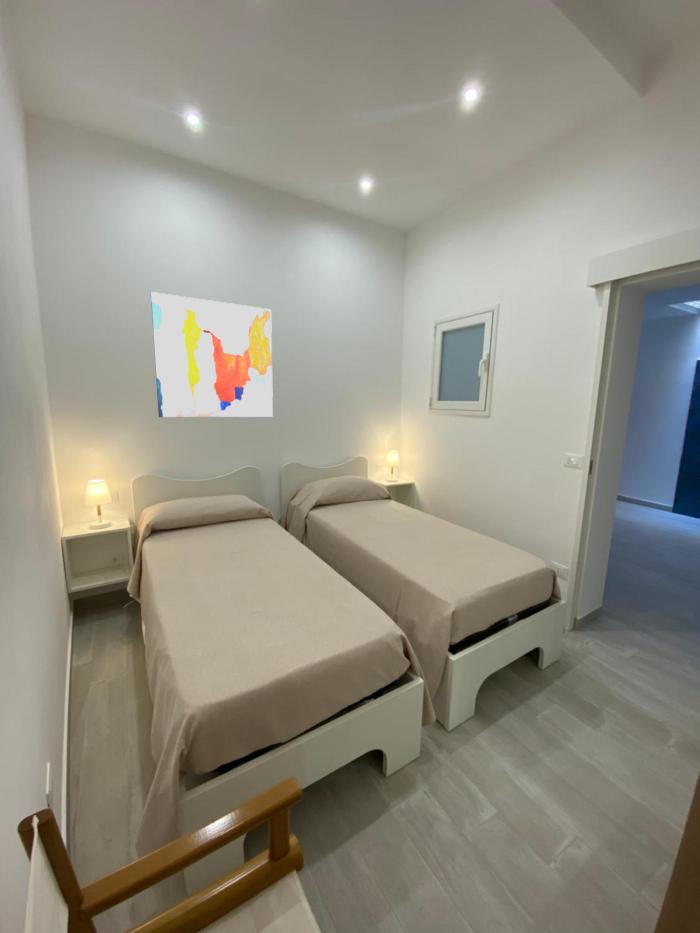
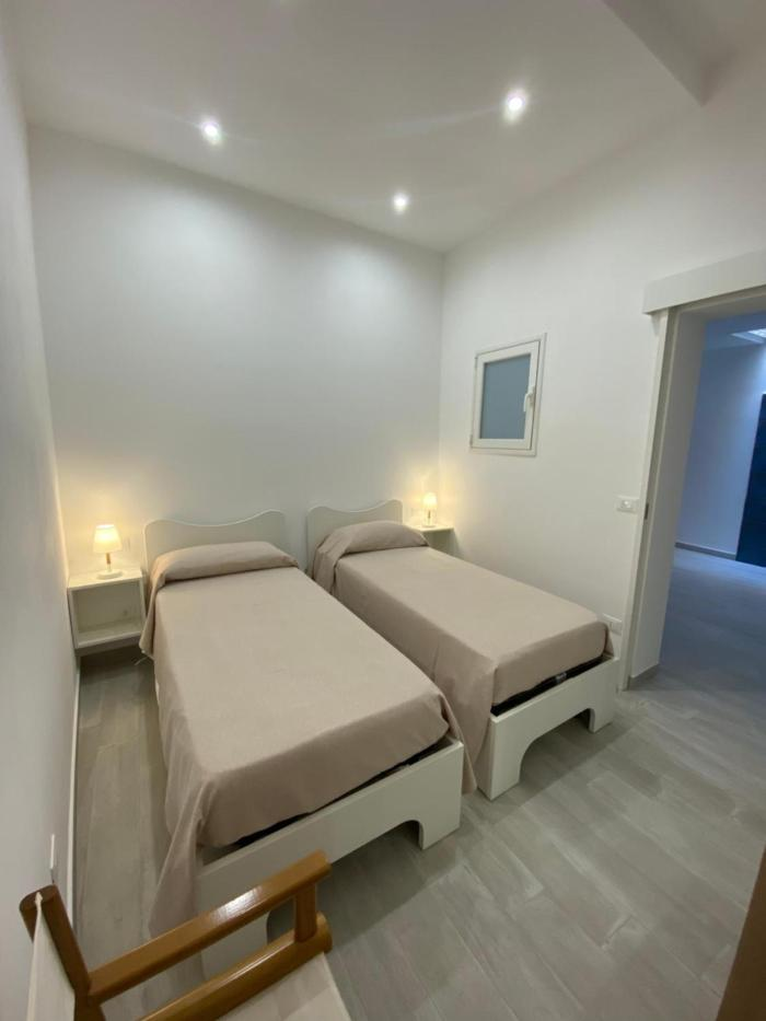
- wall art (217, 360)
